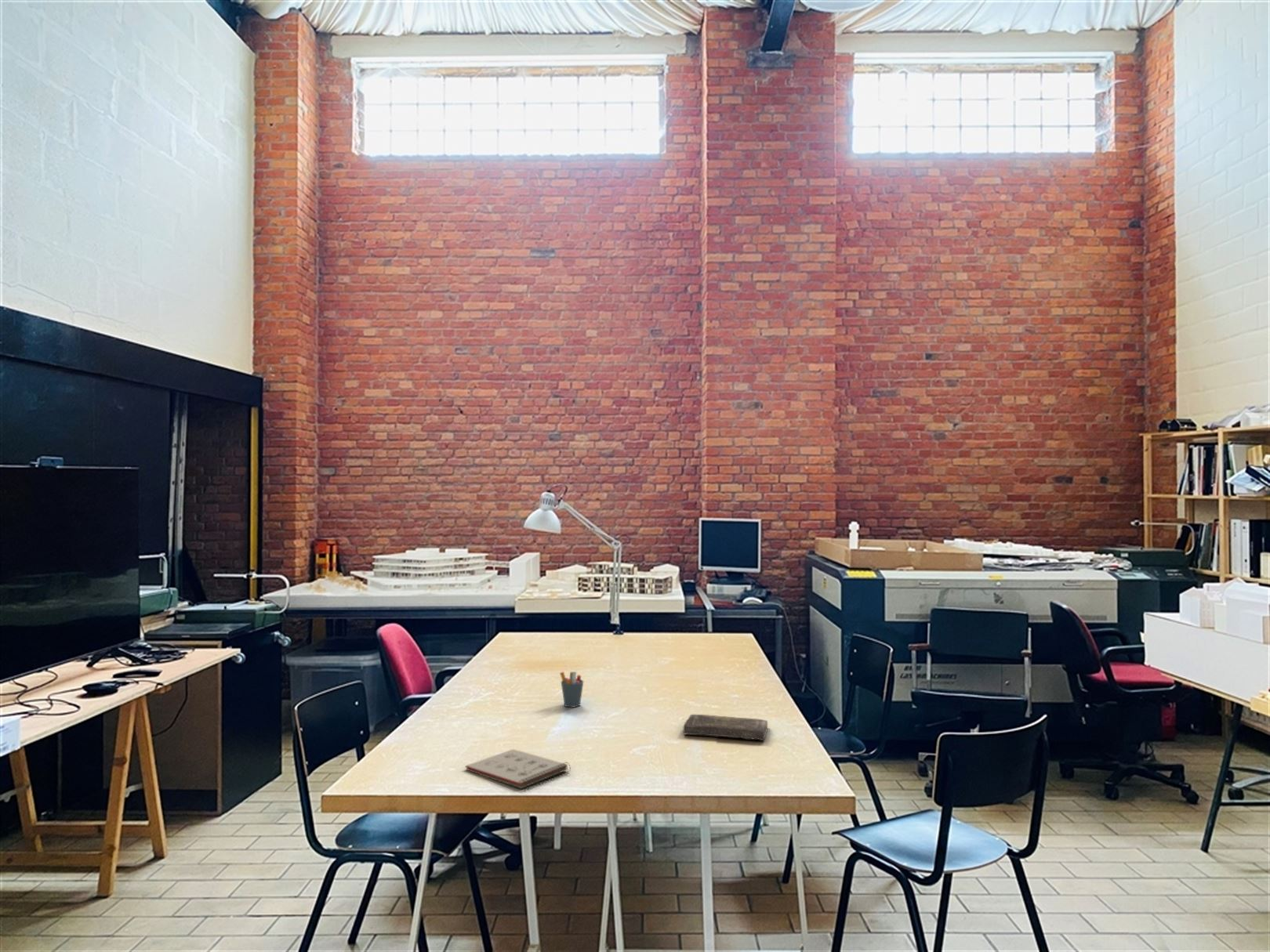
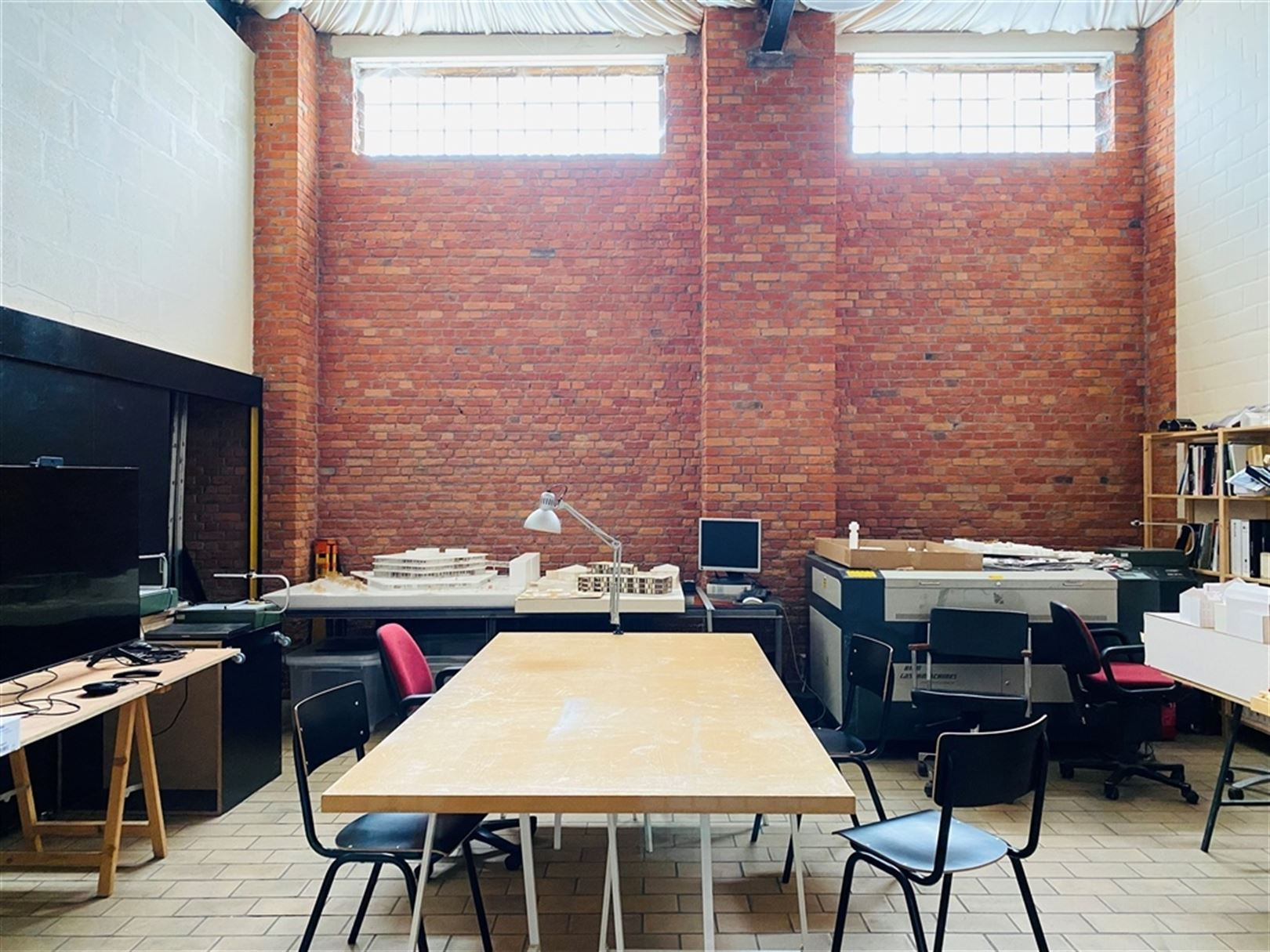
- pen holder (572, 686)
- notepad (517, 766)
- book (726, 726)
